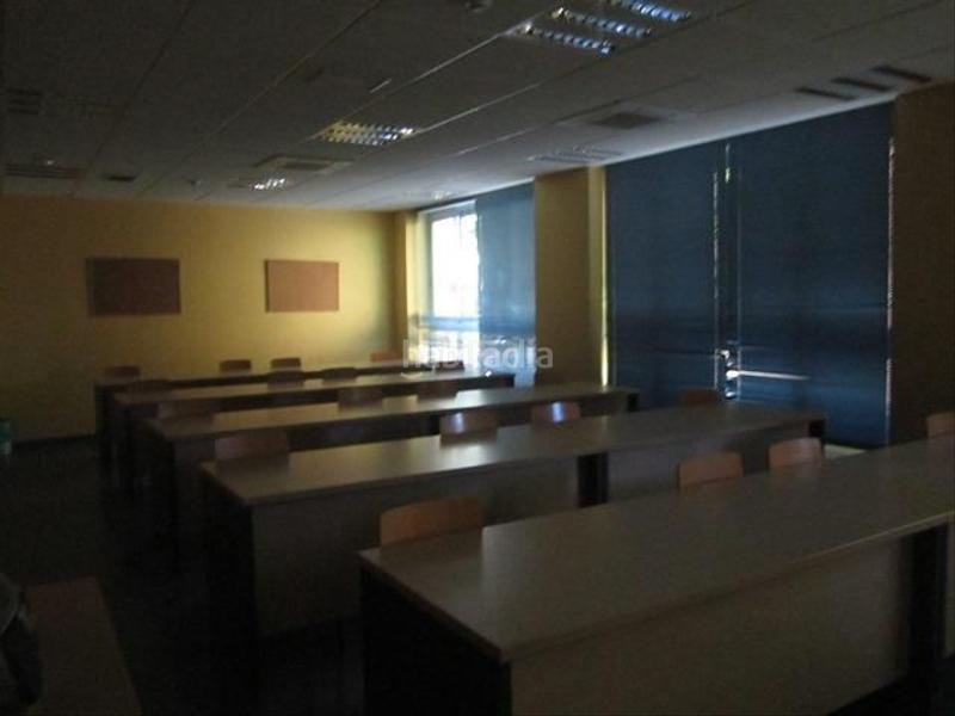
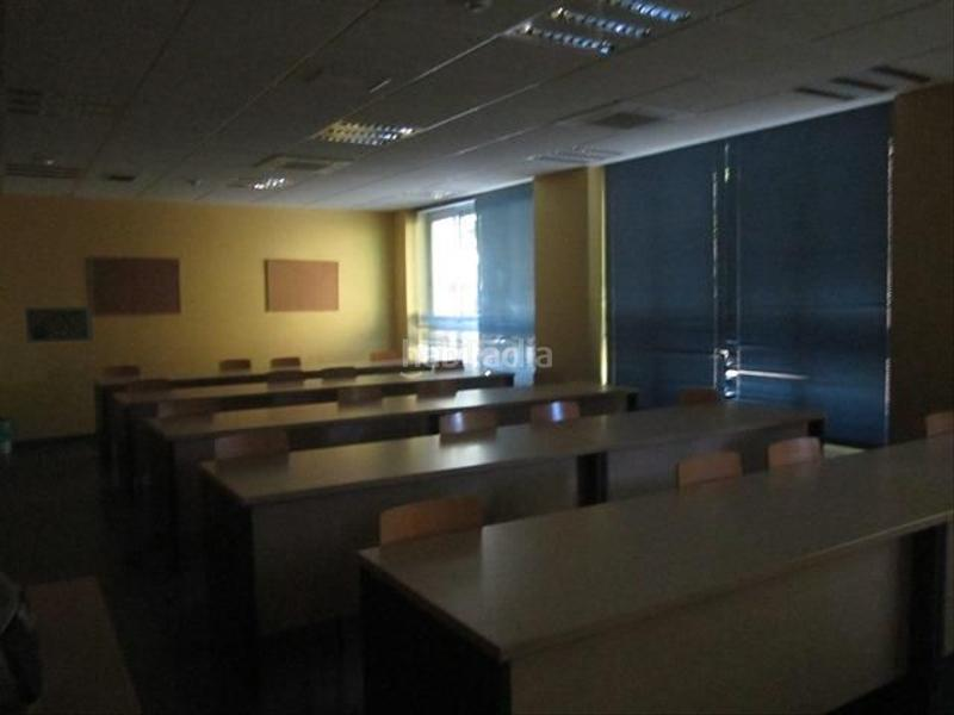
+ road map (60, 324)
